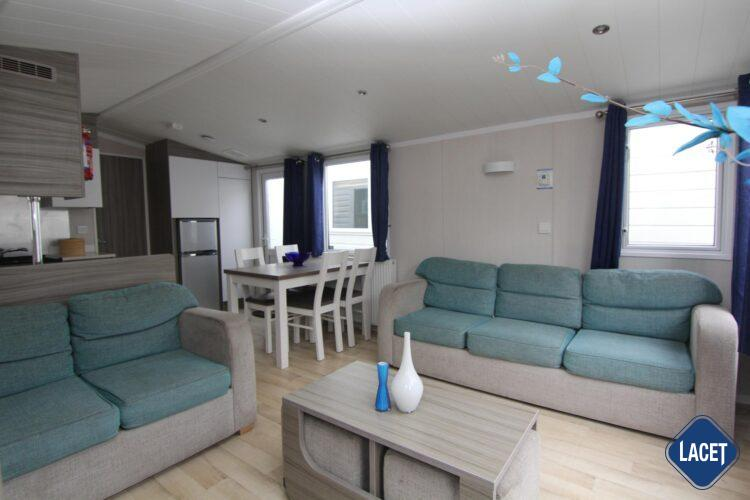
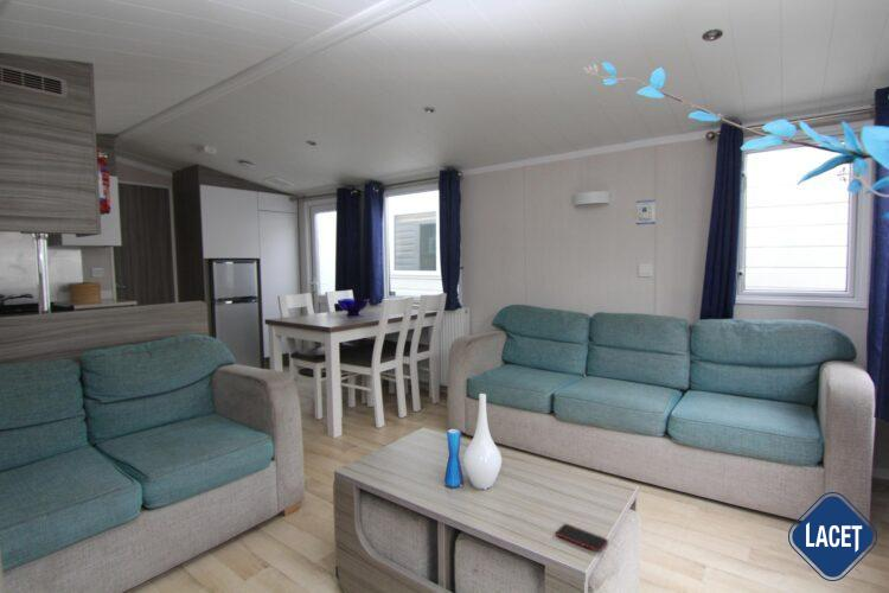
+ smartphone (581, 536)
